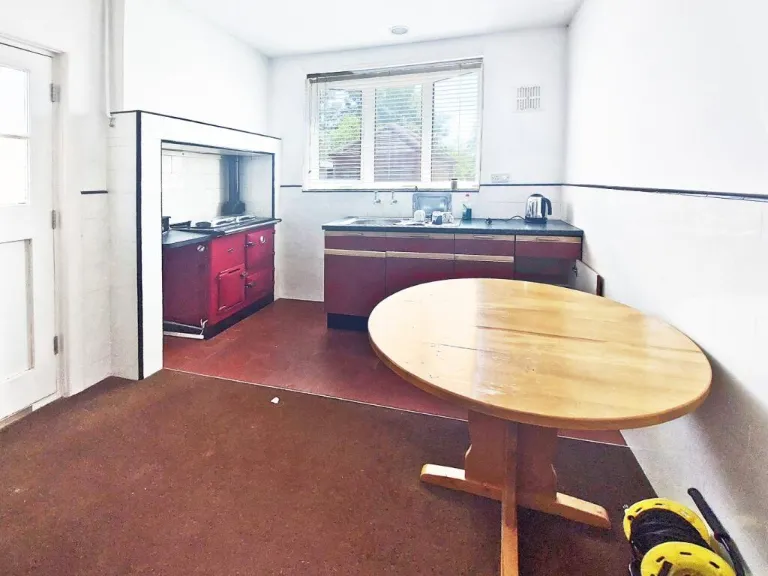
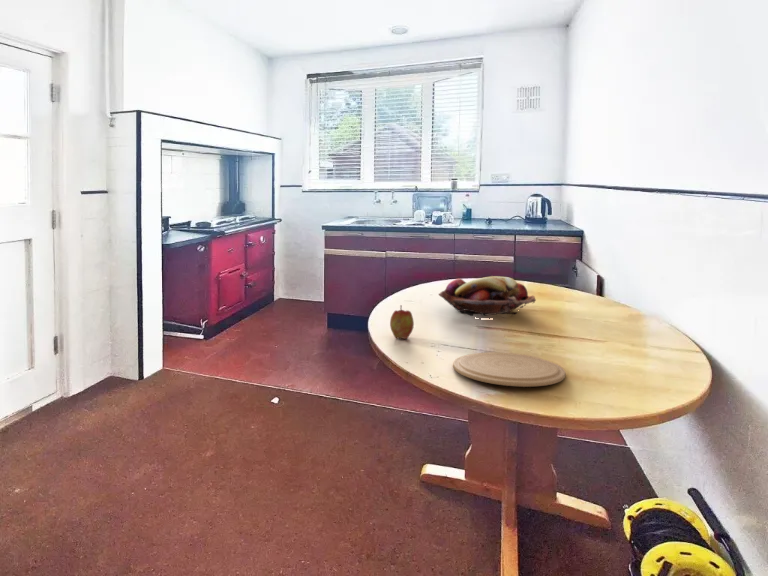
+ apple (401, 321)
+ plate (507, 366)
+ fruit basket (488, 295)
